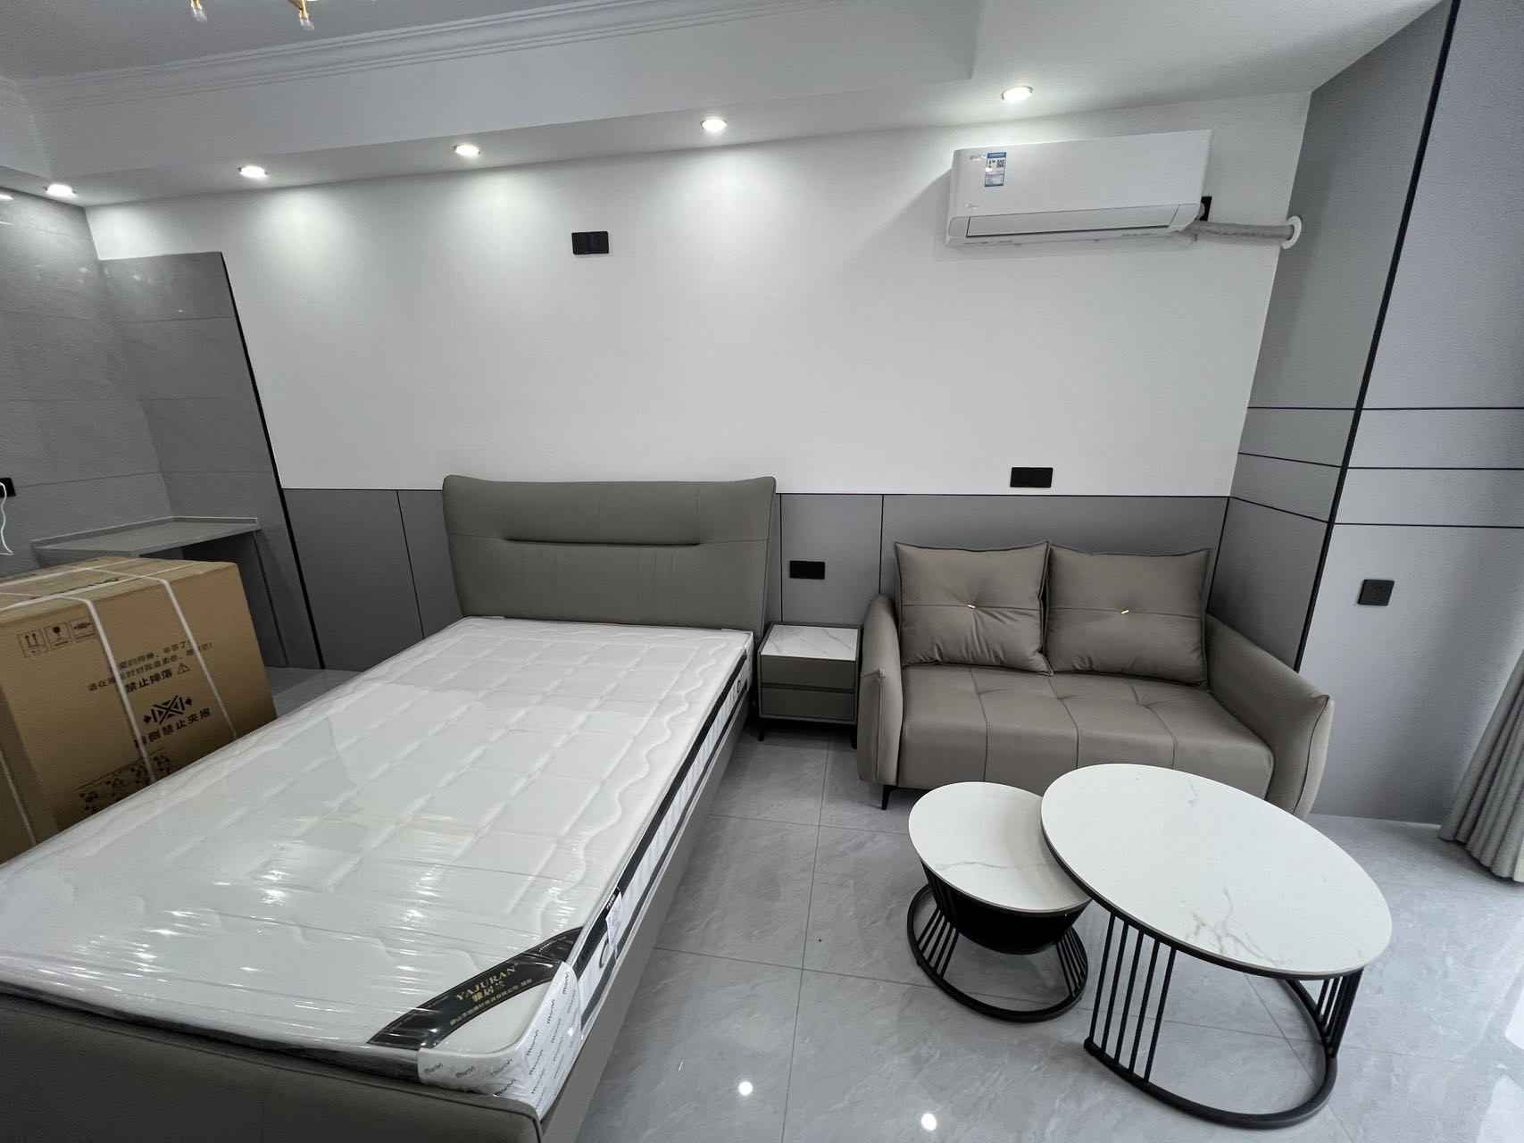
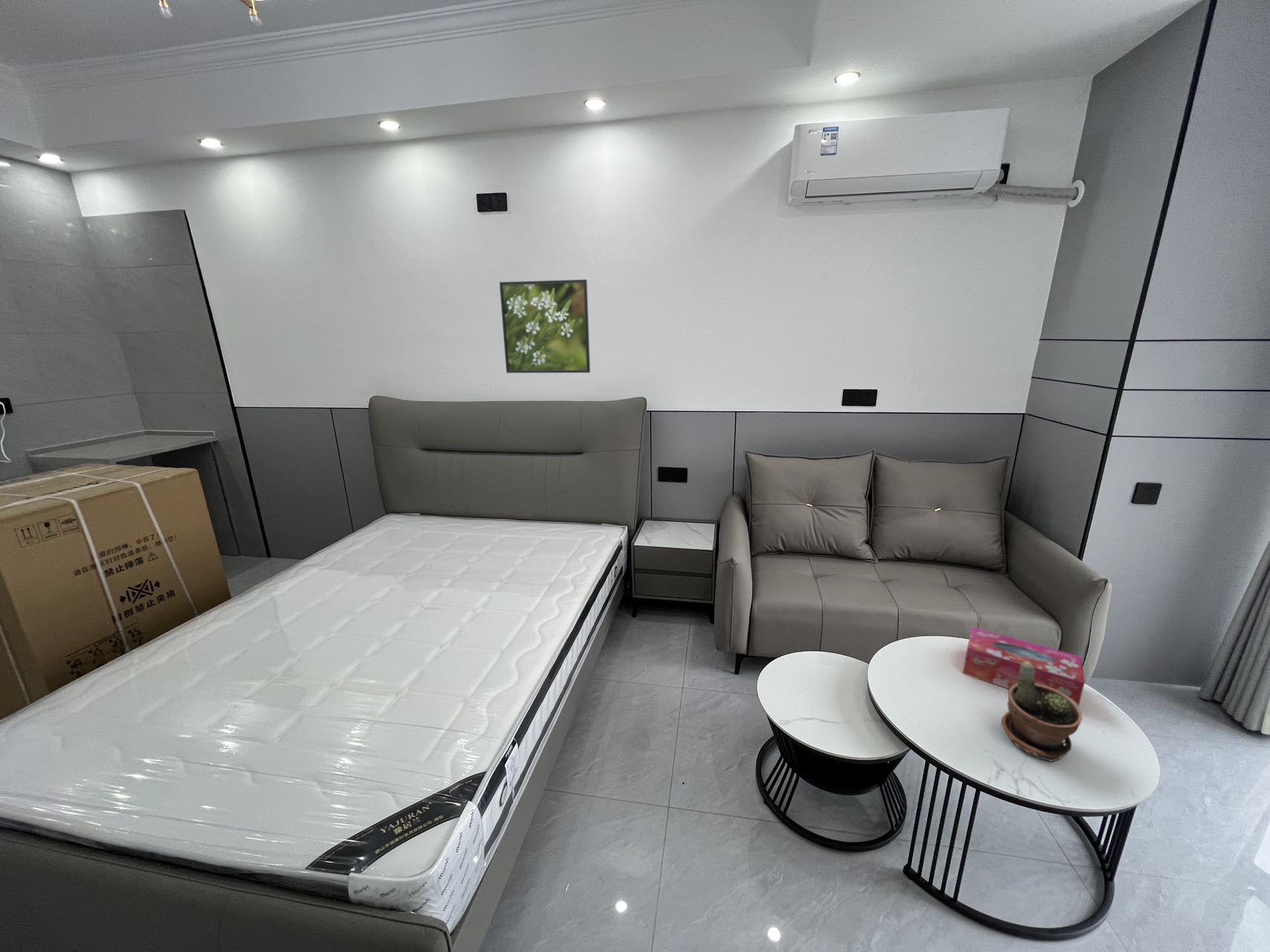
+ tissue box (1020, 665)
+ potted plant (1043, 704)
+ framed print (545, 327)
